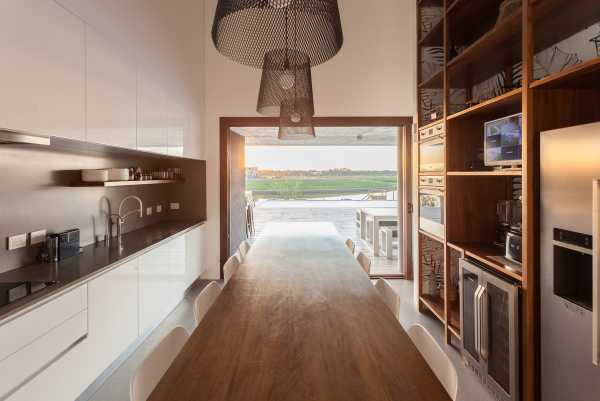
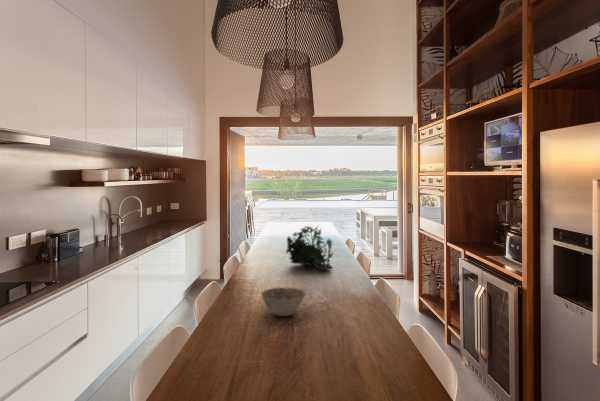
+ plant (312, 246)
+ bowl (283, 303)
